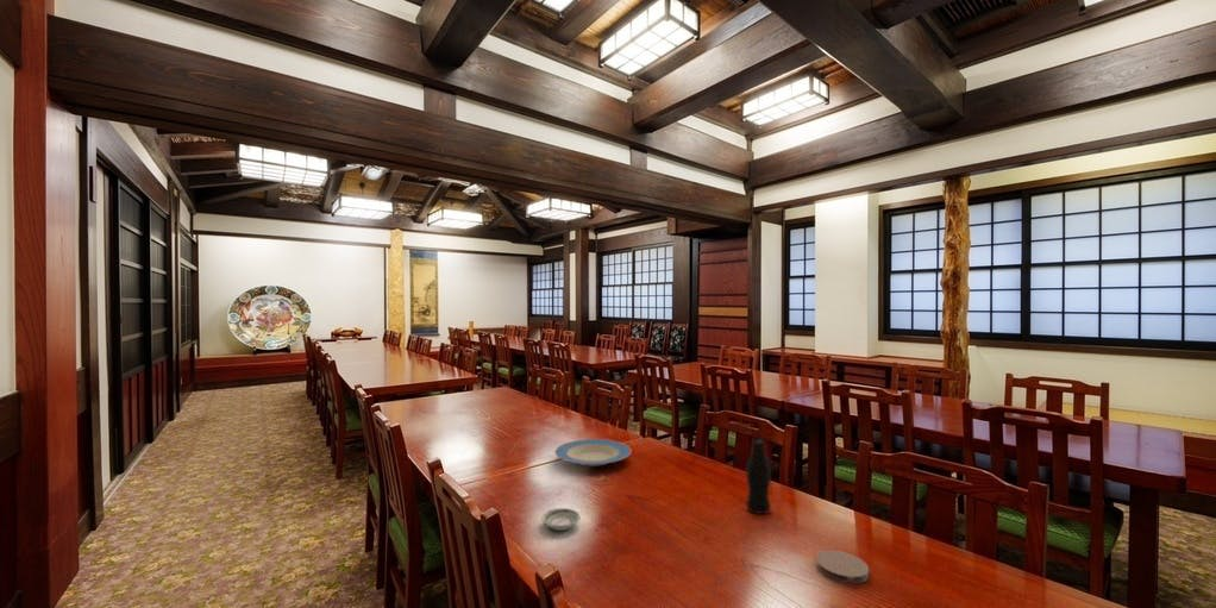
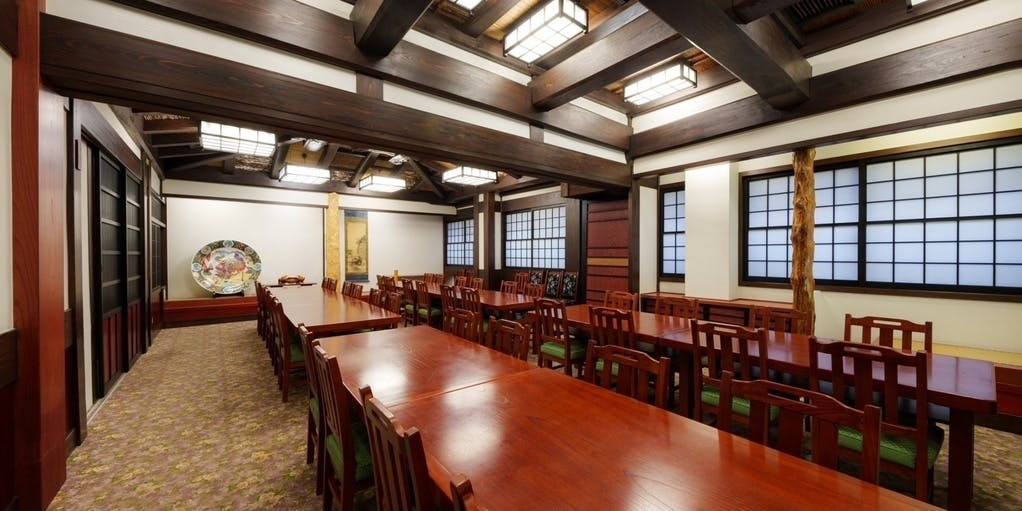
- bottle (752, 466)
- plate (593, 455)
- coaster (841, 565)
- saucer (560, 520)
